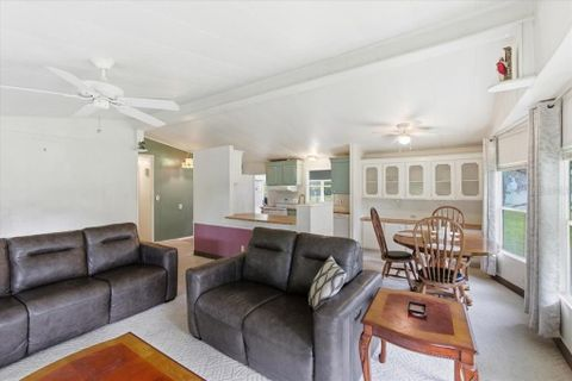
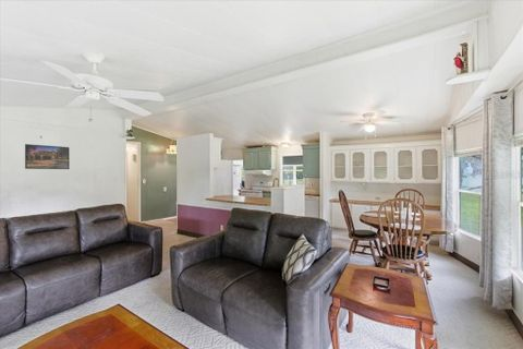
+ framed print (48, 157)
